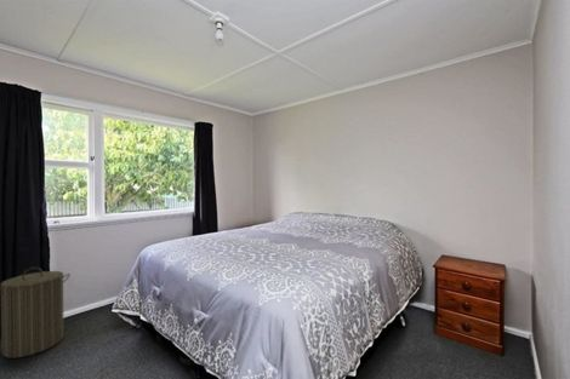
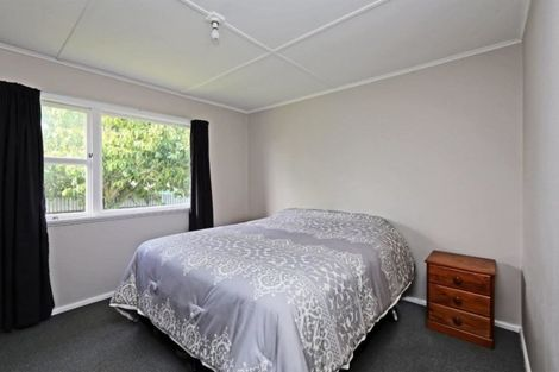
- laundry hamper (34, 305)
